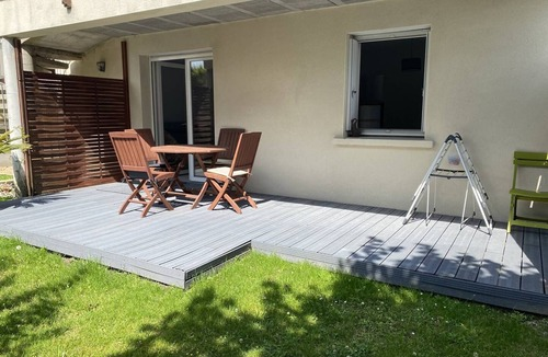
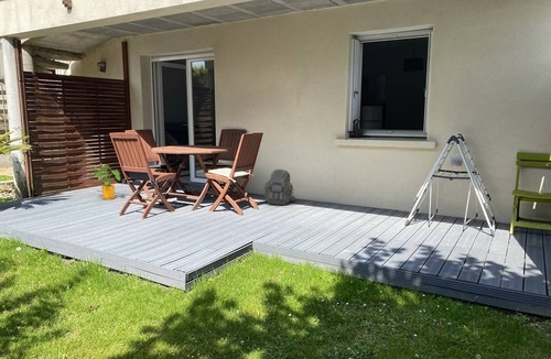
+ house plant (106, 182)
+ backpack (279, 186)
